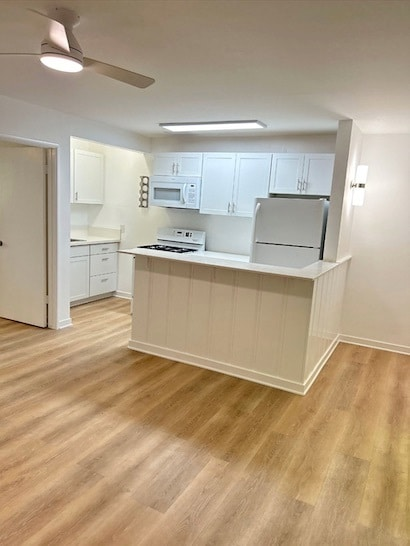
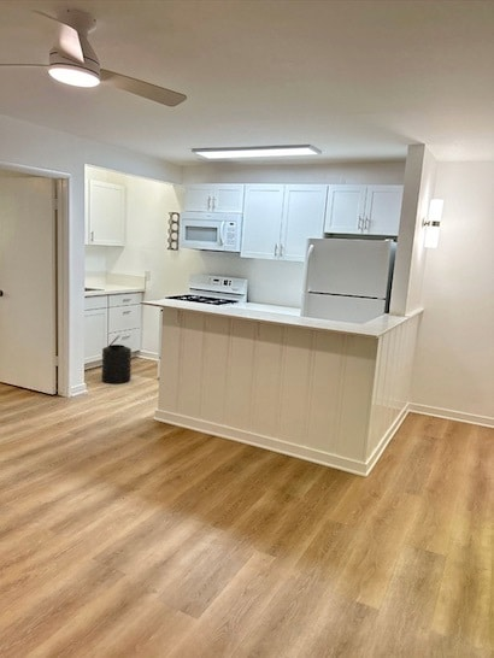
+ trash can (116, 357)
